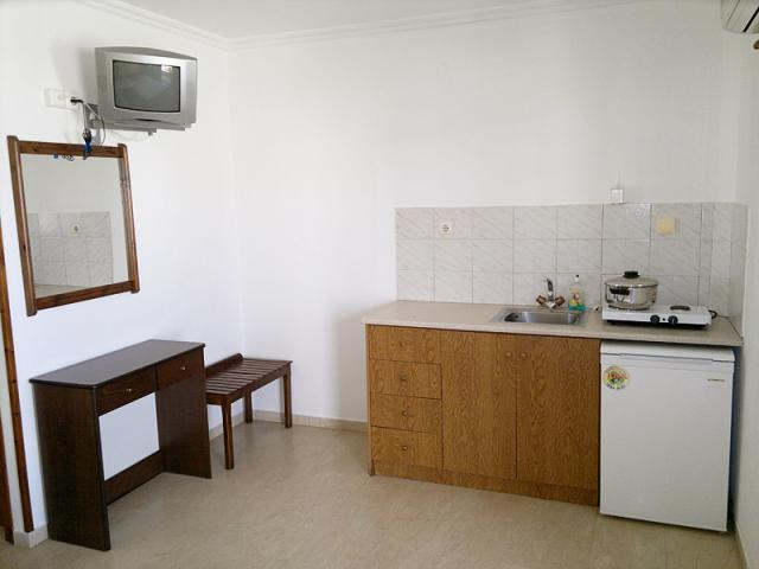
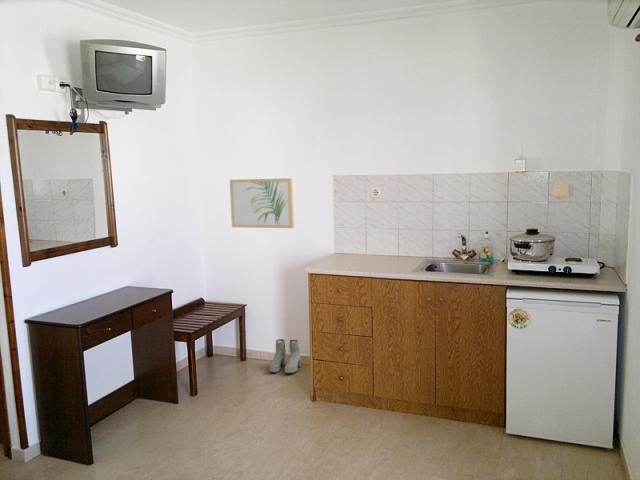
+ boots (285, 355)
+ wall art (261, 203)
